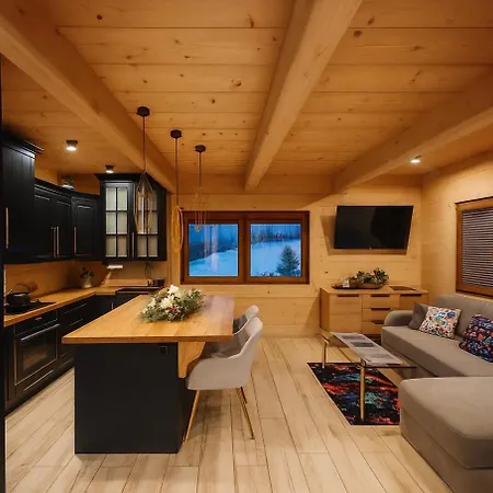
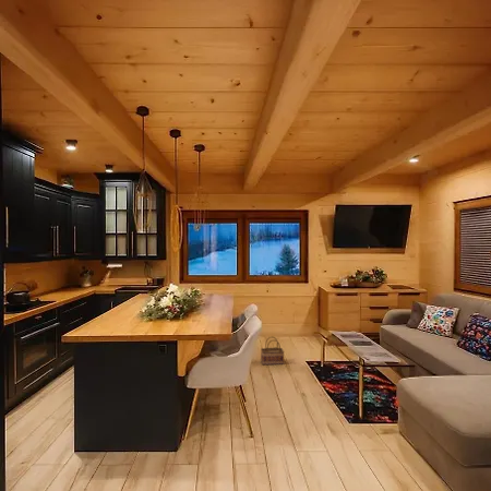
+ basket (272, 350)
